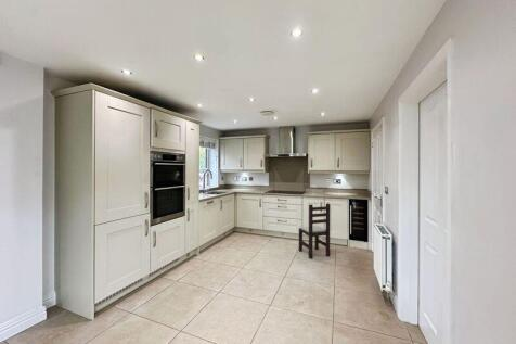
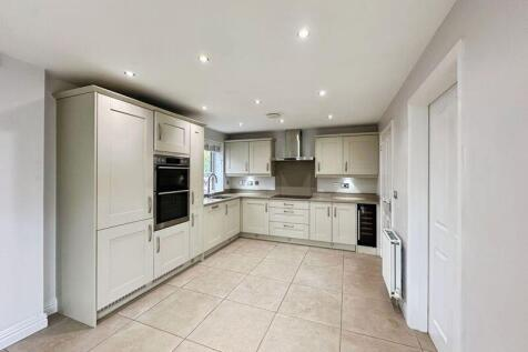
- chair (313, 228)
